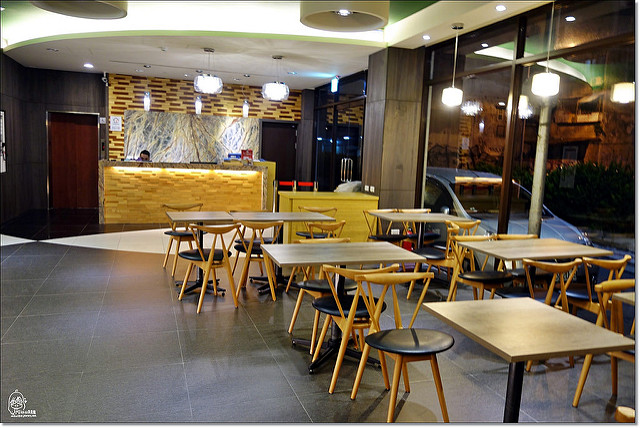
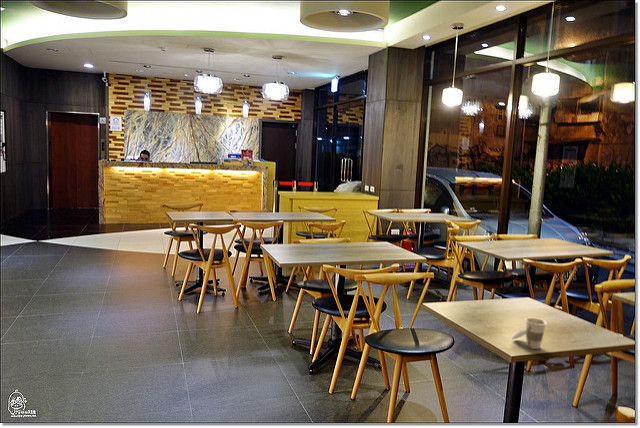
+ cup (528, 331)
